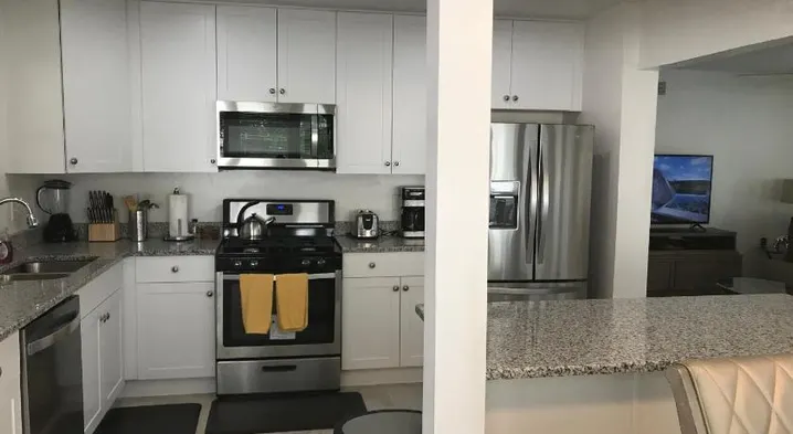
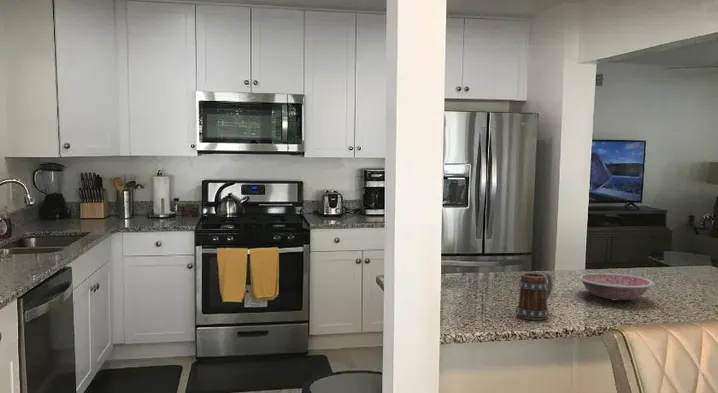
+ mug (537, 294)
+ bowl (614, 288)
